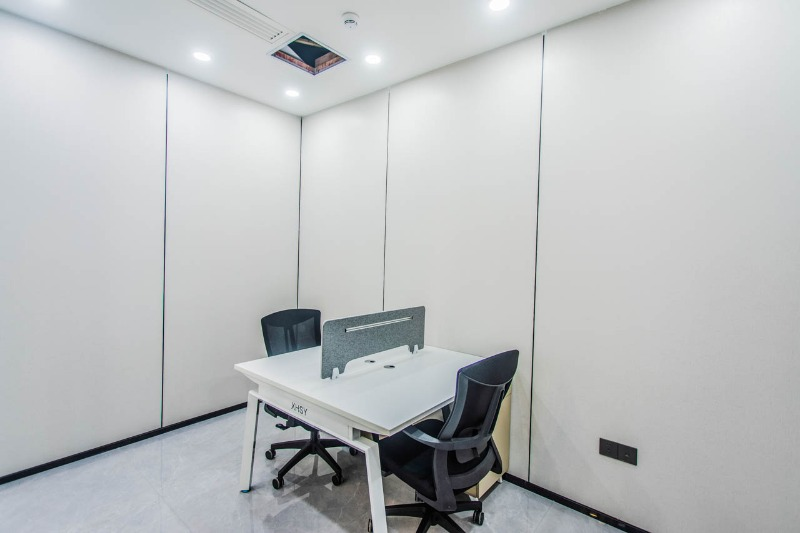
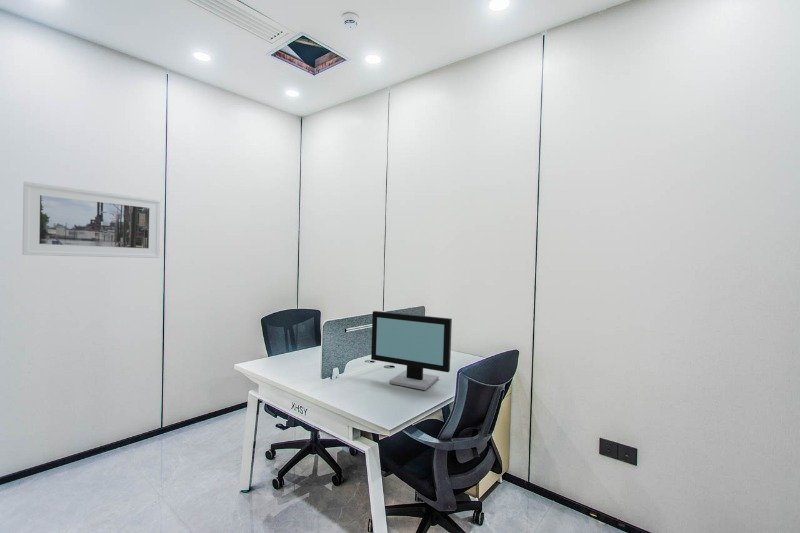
+ computer monitor (415, 347)
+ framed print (99, 224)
